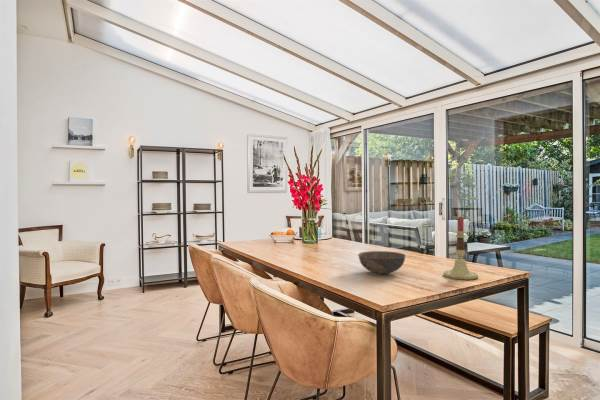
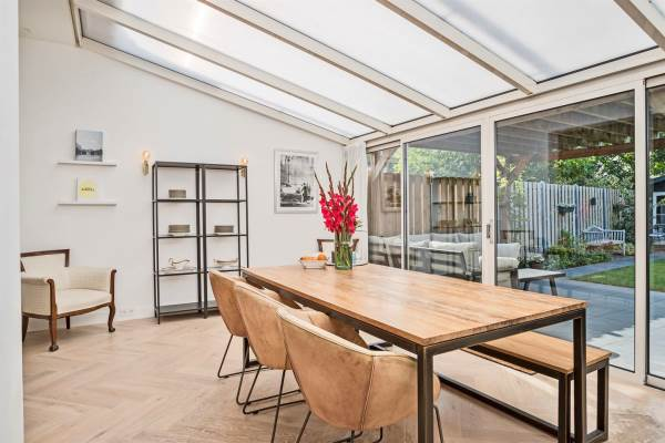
- candlestick (460, 246)
- bowl (381, 263)
